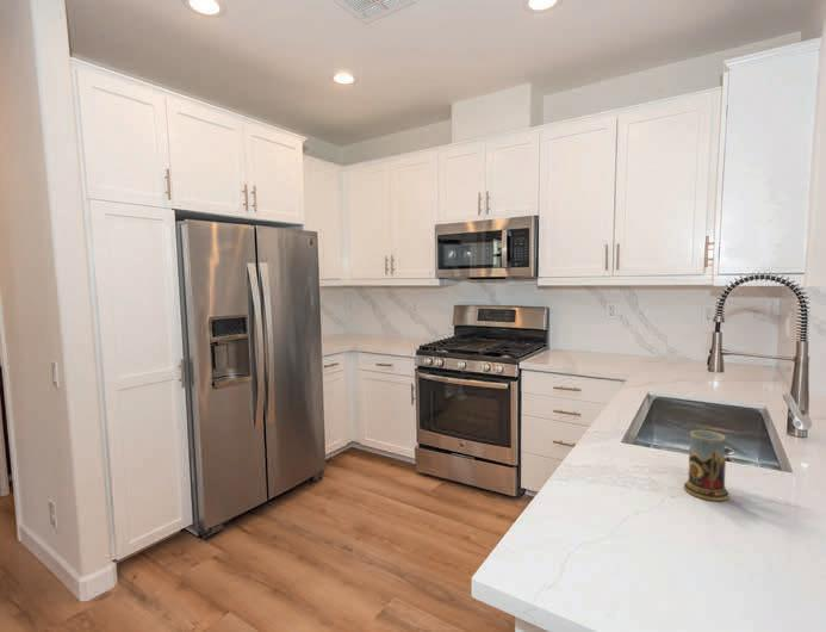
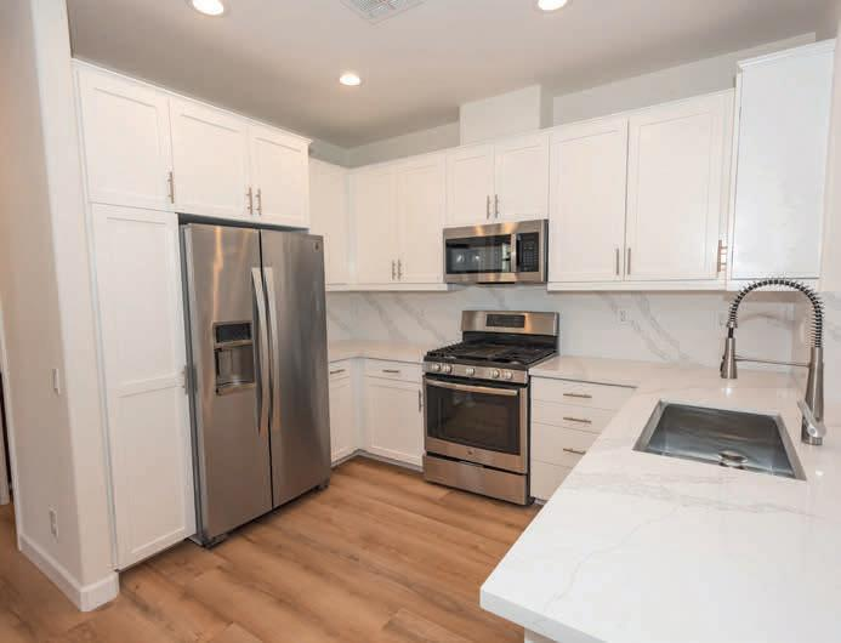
- mug (708, 465)
